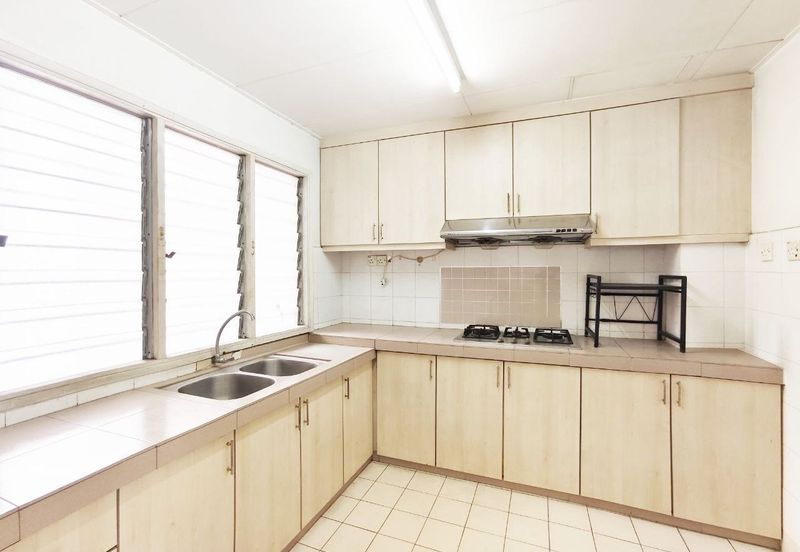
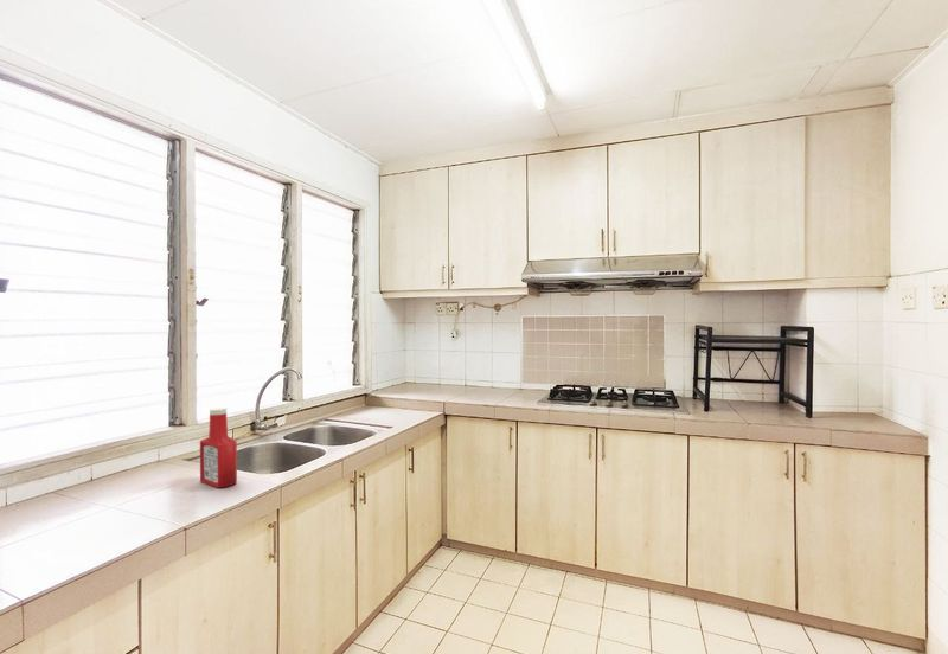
+ soap bottle (218, 444)
